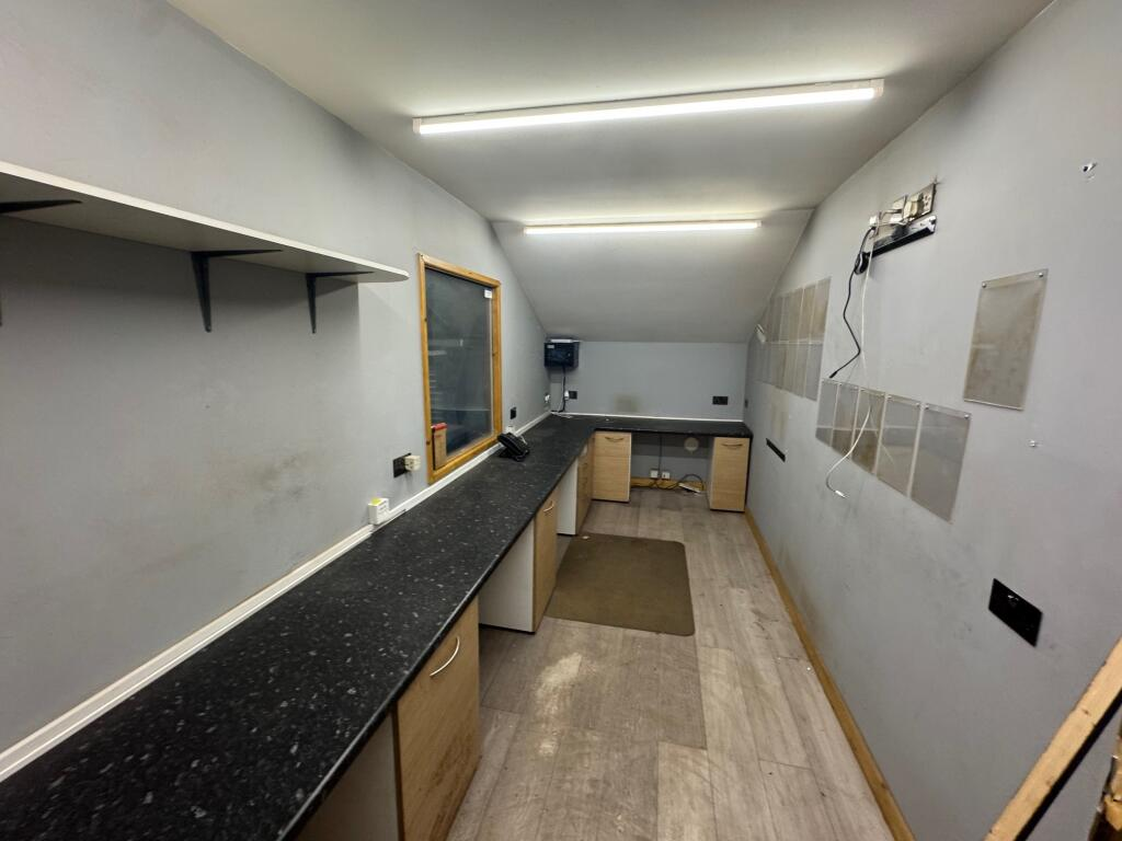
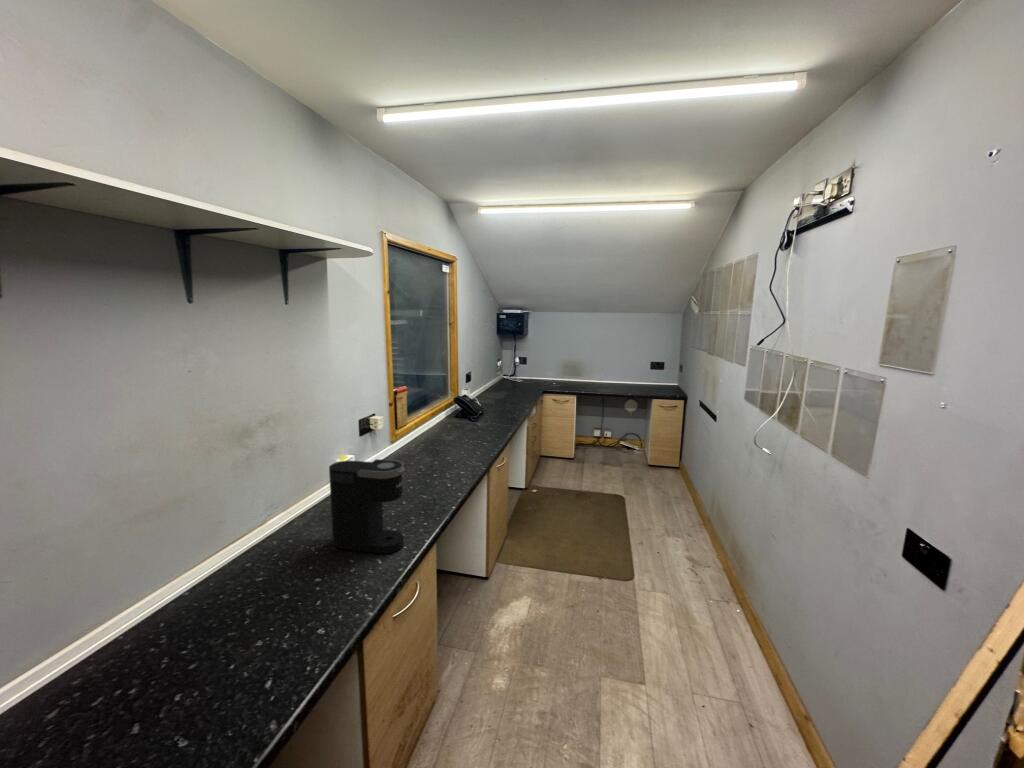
+ coffee maker (367, 504)
